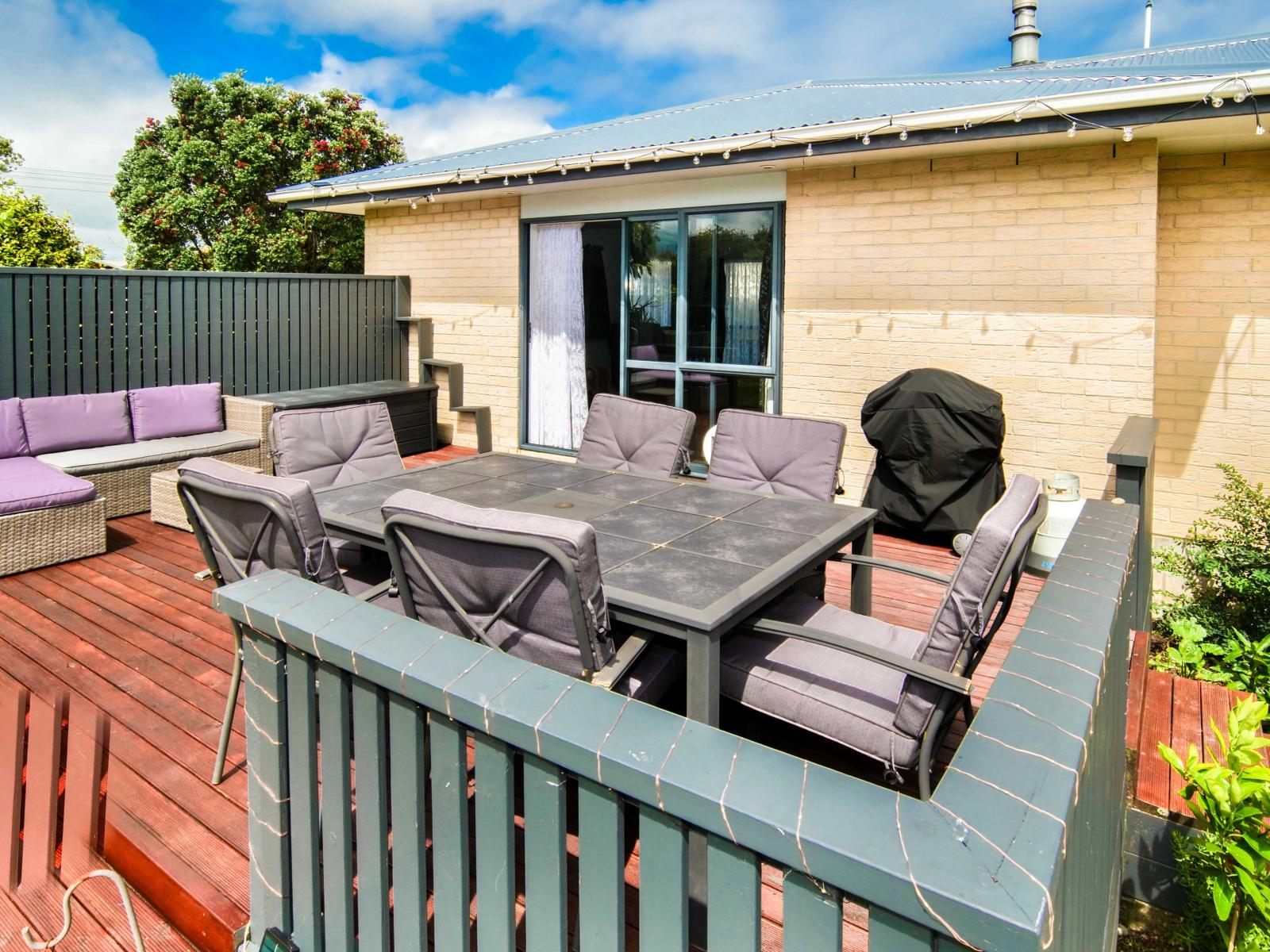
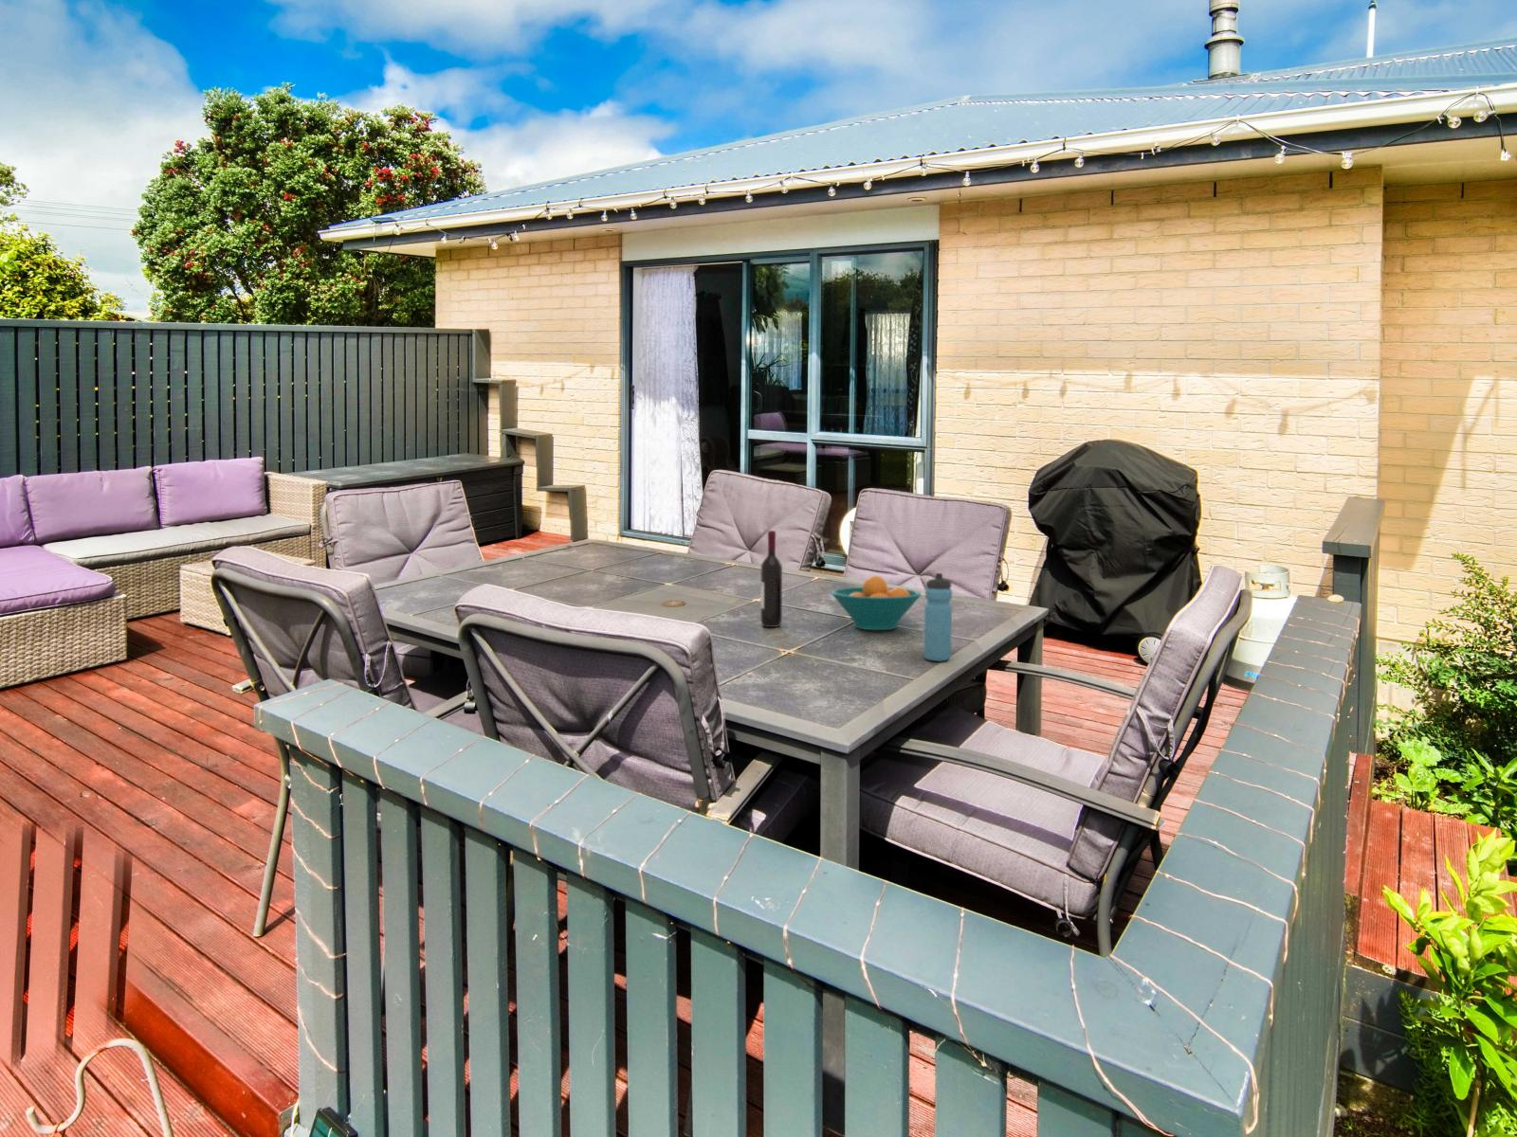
+ fruit bowl (876, 602)
+ water bottle (938, 616)
+ wine bottle (770, 578)
